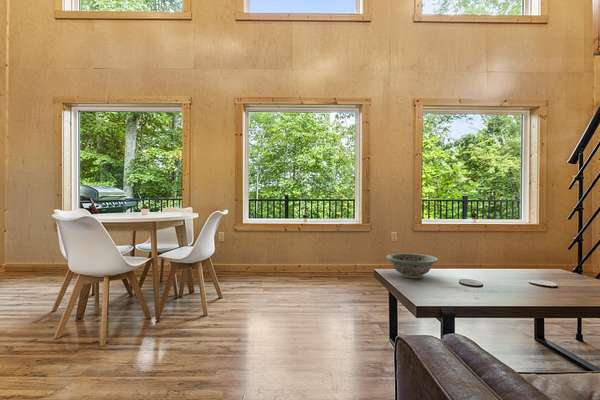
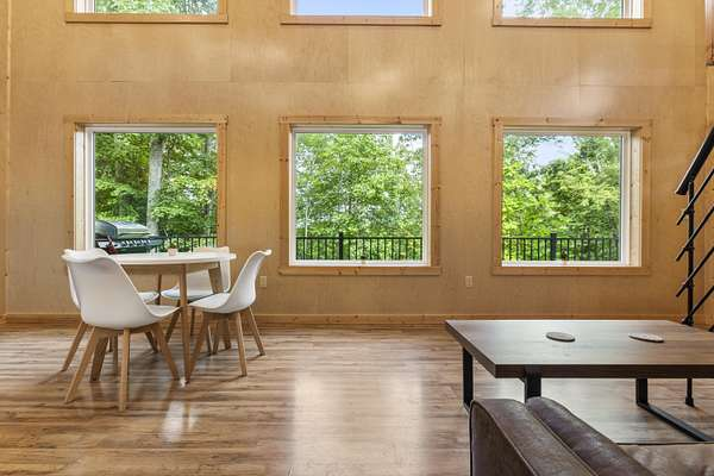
- decorative bowl (411, 266)
